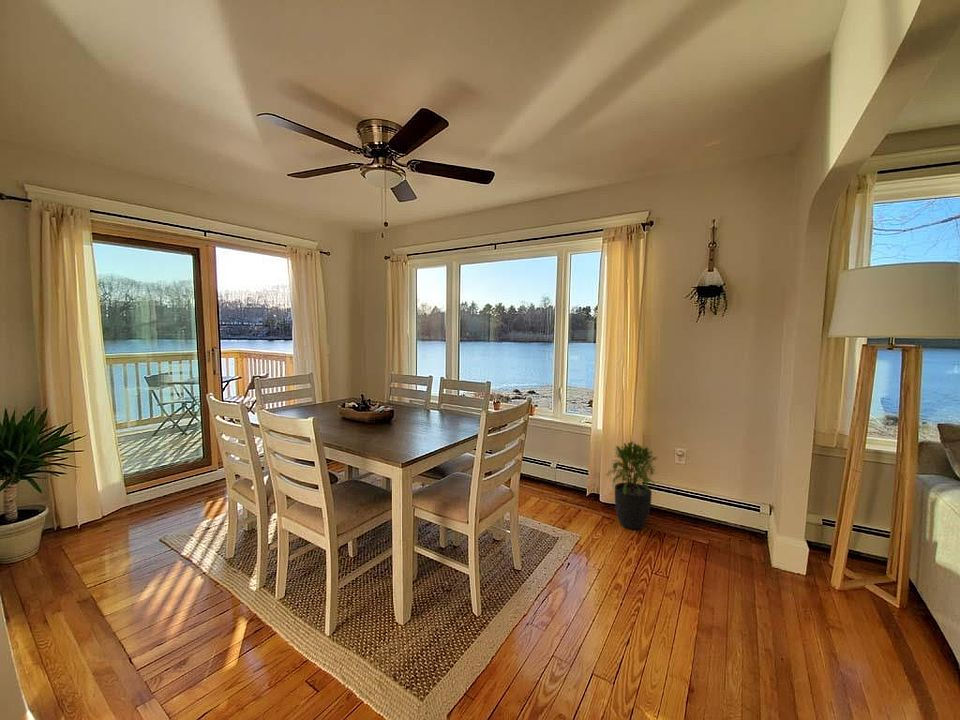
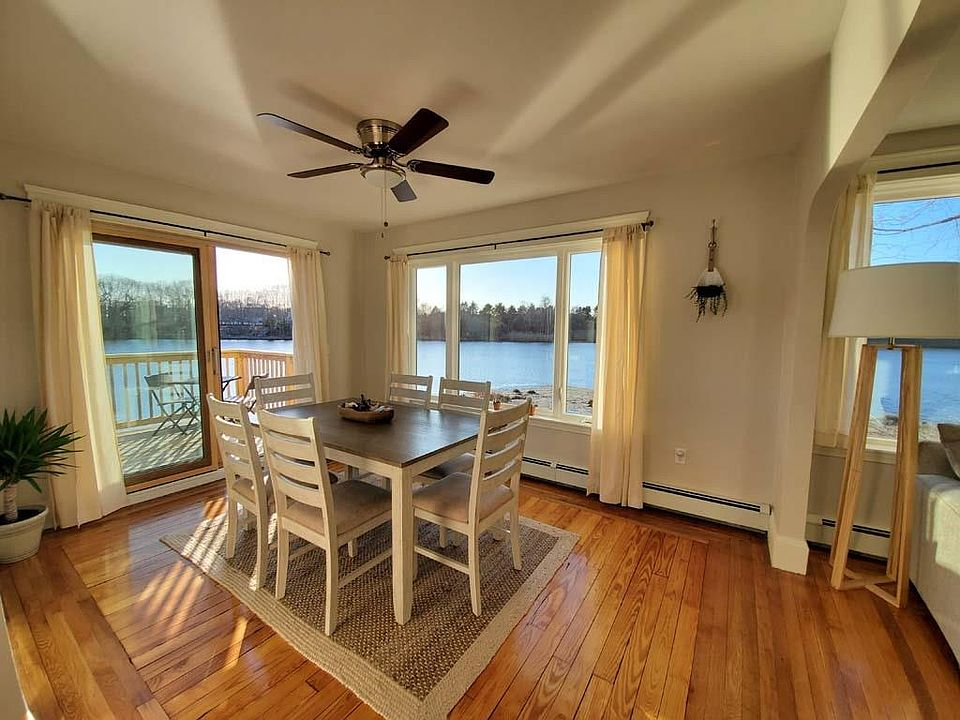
- potted plant (630, 481)
